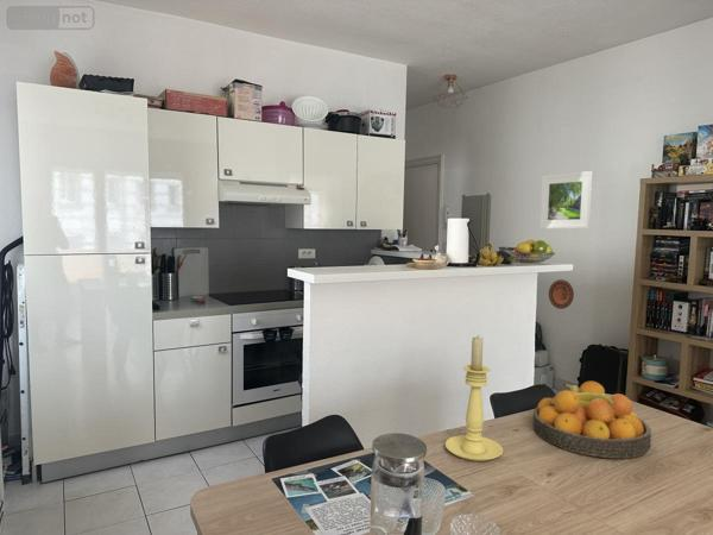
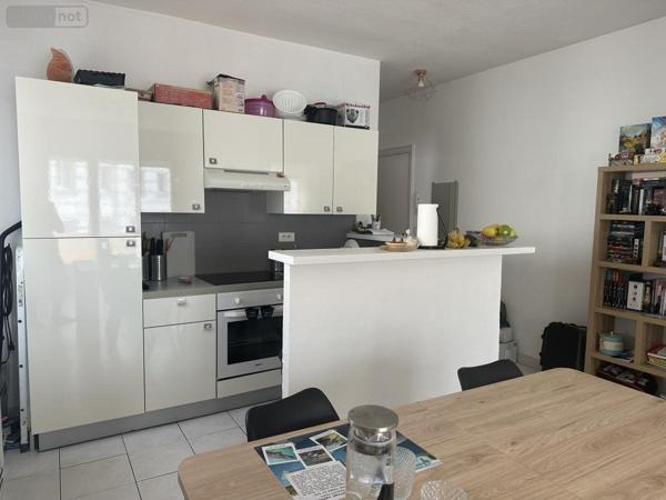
- candle holder (475, 392)
- fruit bowl (589, 411)
- decorative plate (561, 294)
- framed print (564, 201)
